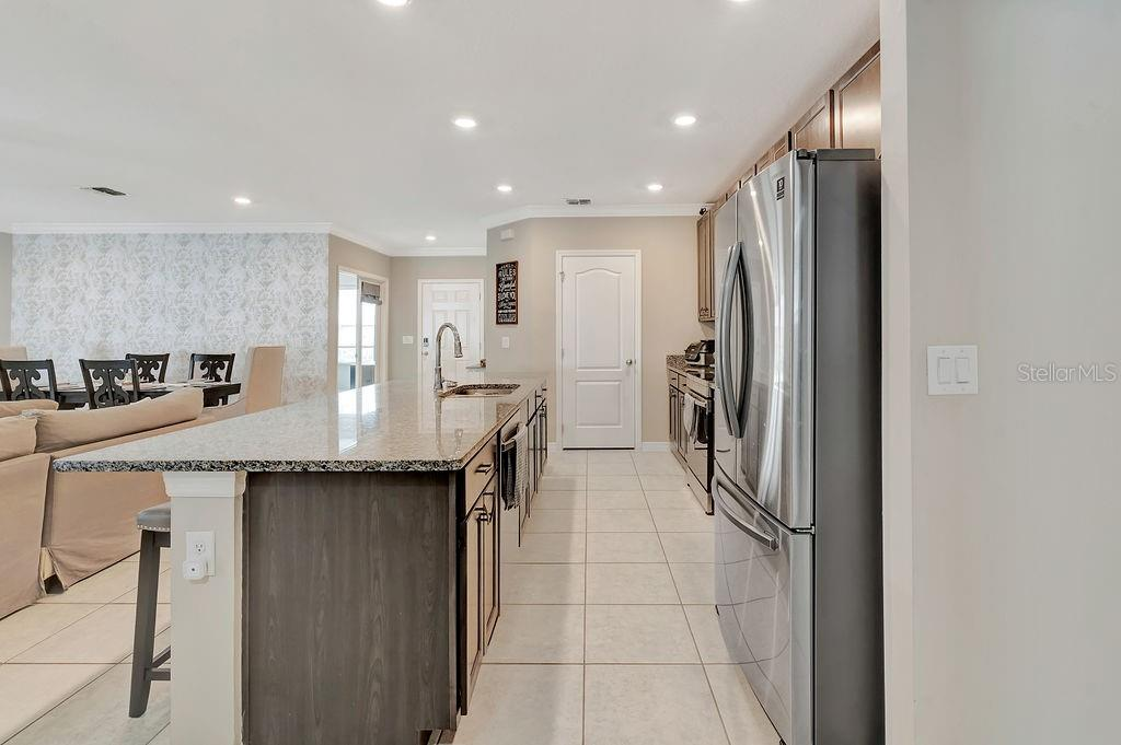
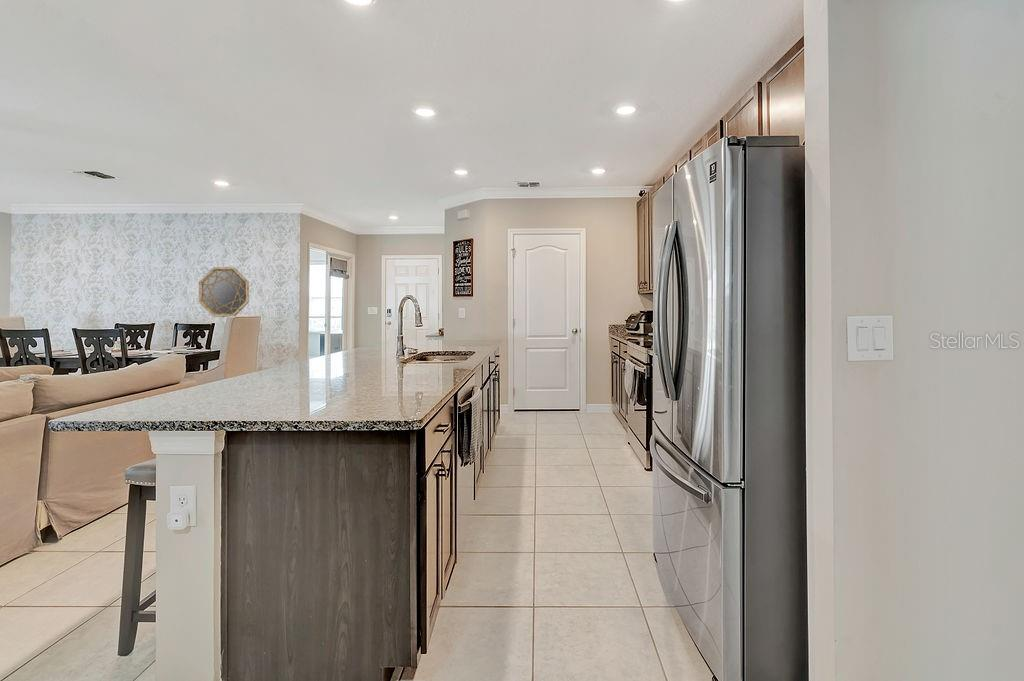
+ home mirror (224, 292)
